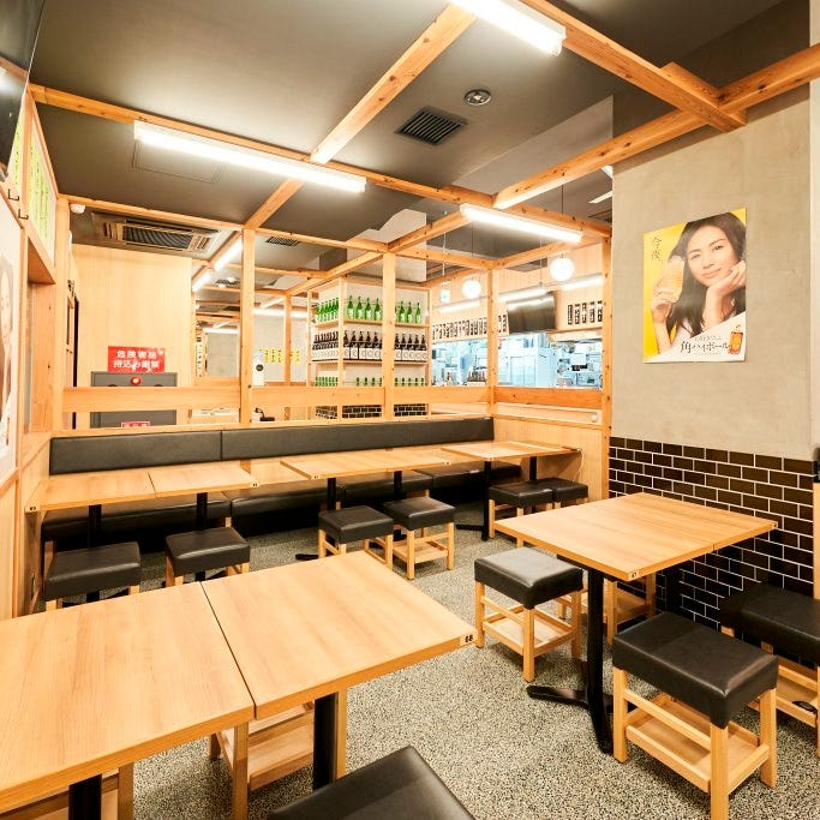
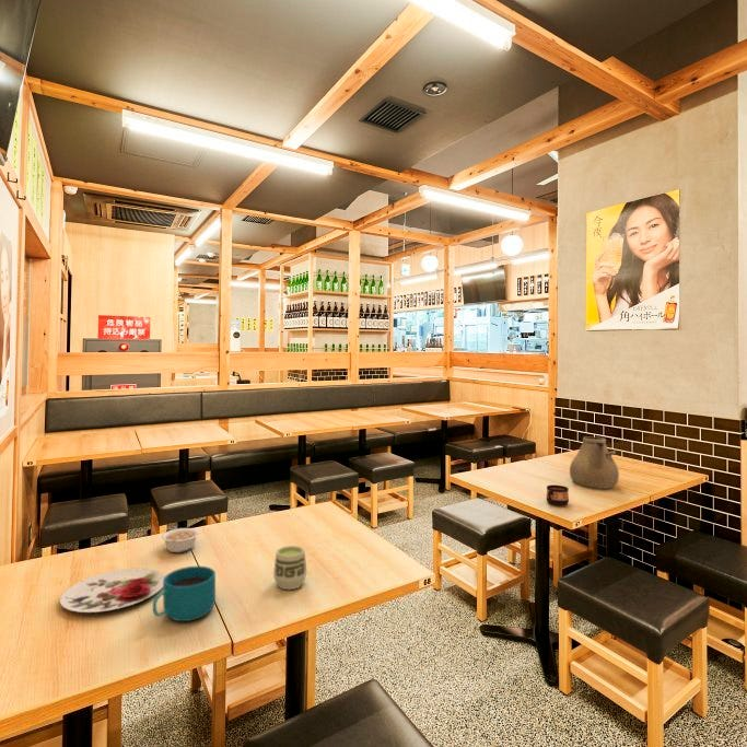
+ plate (115, 587)
+ legume (180, 539)
+ cup (183, 597)
+ cup (290, 567)
+ cup (556, 495)
+ teapot (592, 460)
